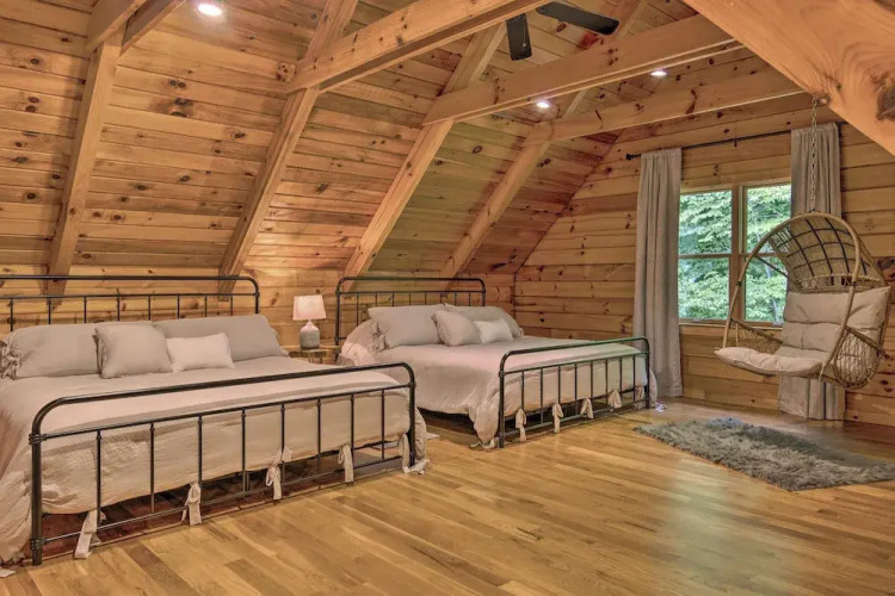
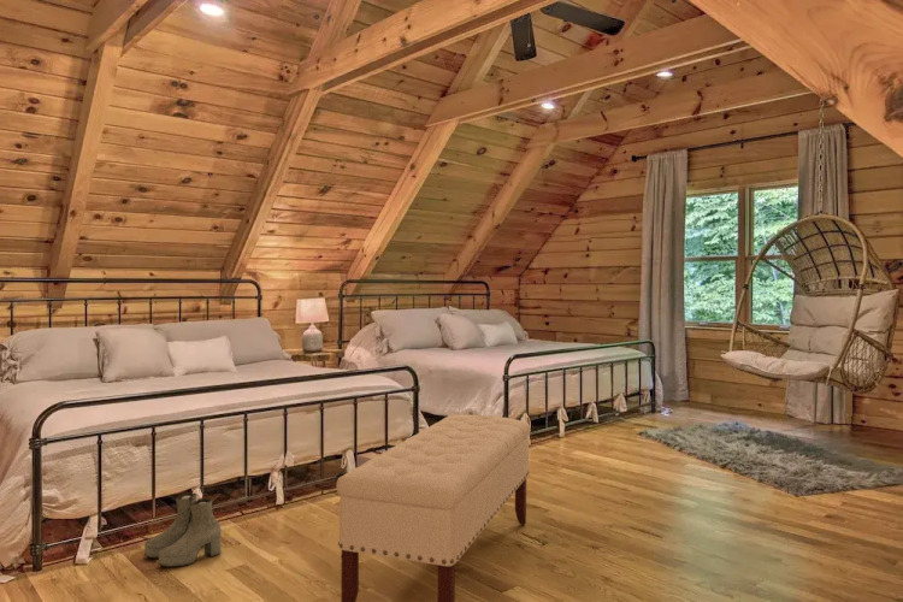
+ boots (183, 527)
+ bench (448, 501)
